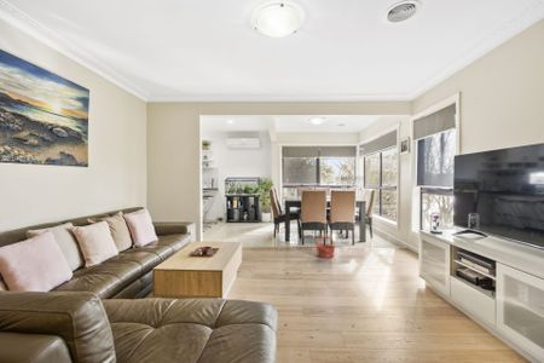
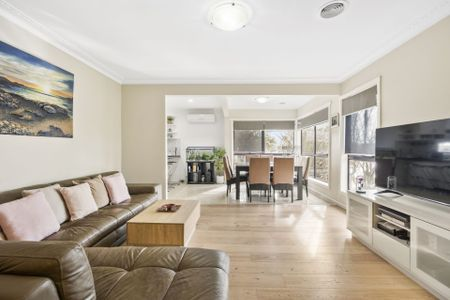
- basket (325, 244)
